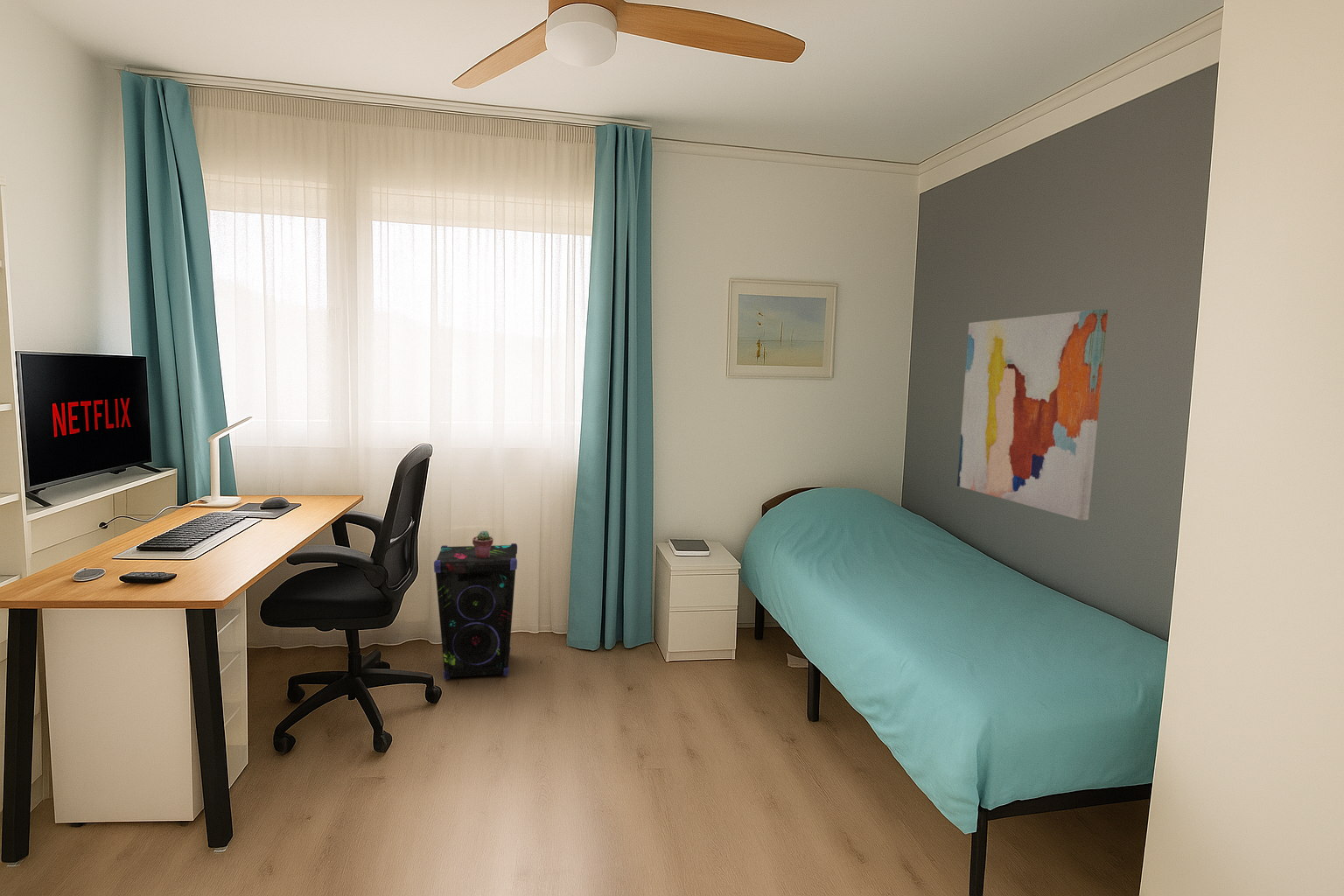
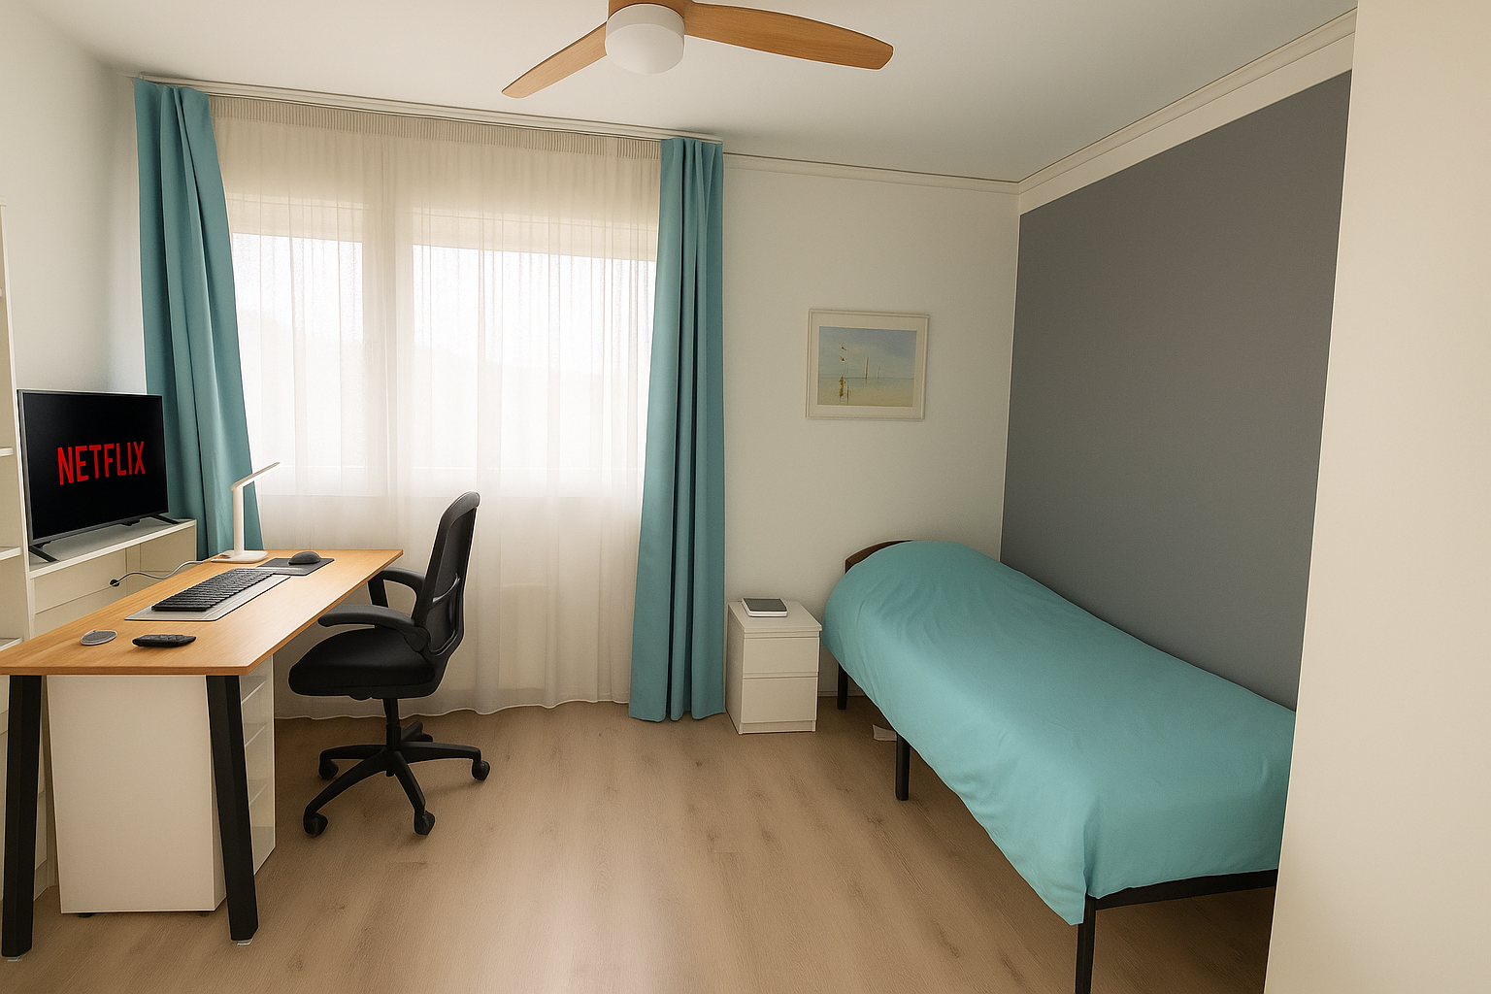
- wall art (1021, 410)
- speaker (478, 610)
- potted succulent (482, 542)
